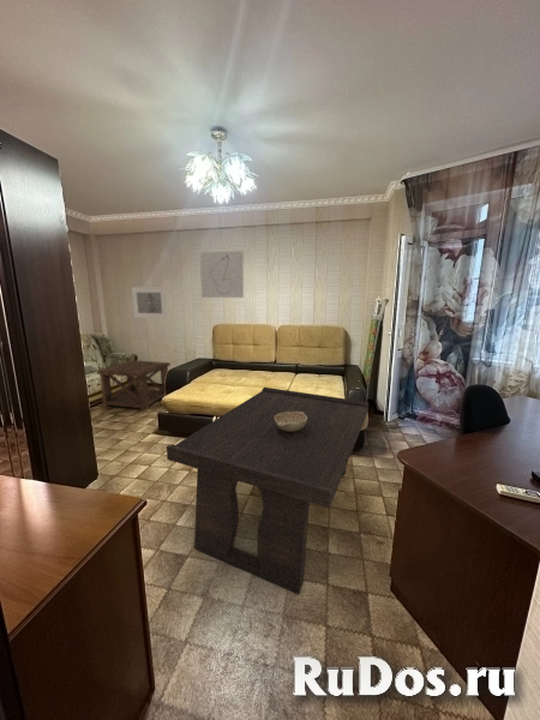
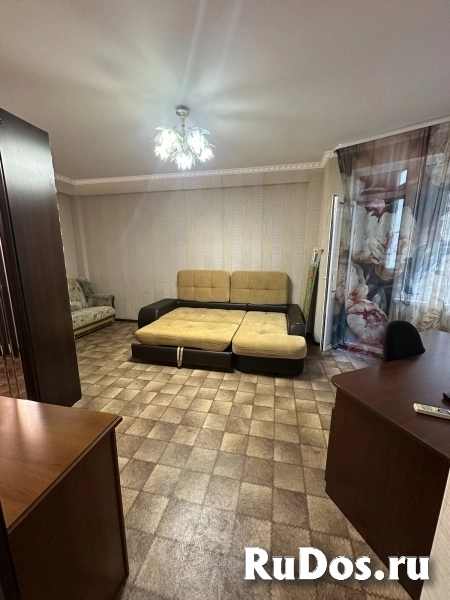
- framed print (149, 302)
- side table (137, 384)
- wall art (221, 275)
- decorative bowl (290, 421)
- coffee table (284, 463)
